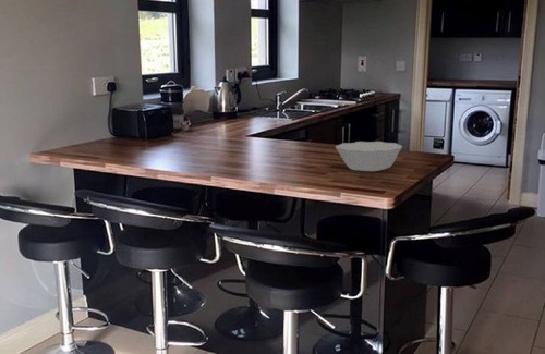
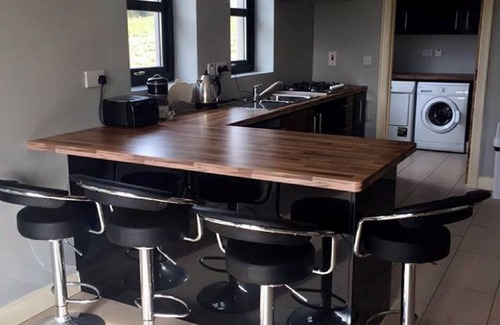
- bowl (367, 157)
